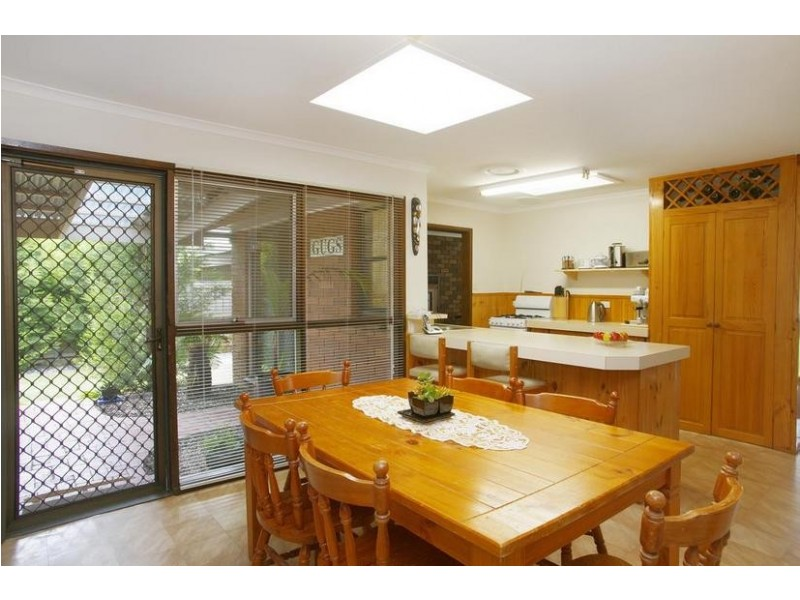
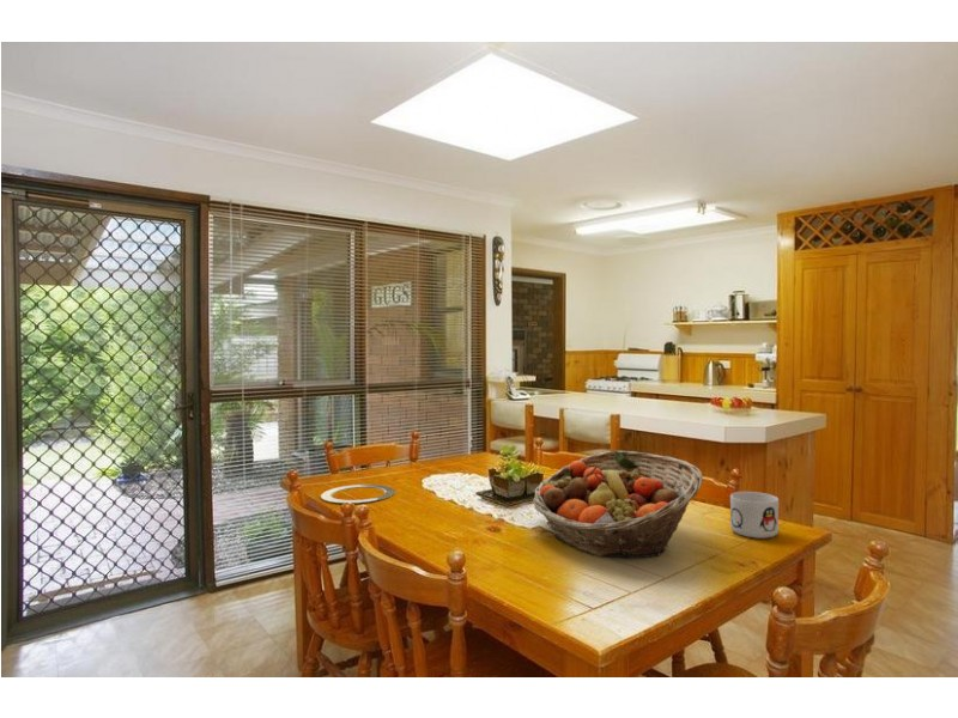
+ mug (757, 512)
+ fruit basket (613, 499)
+ plate (358, 487)
